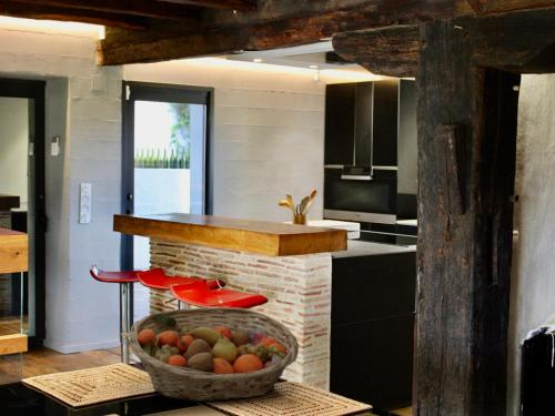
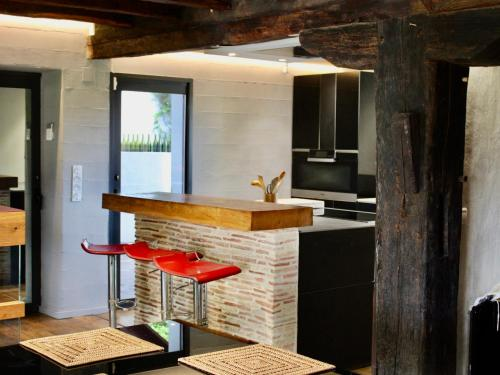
- fruit basket (214, 352)
